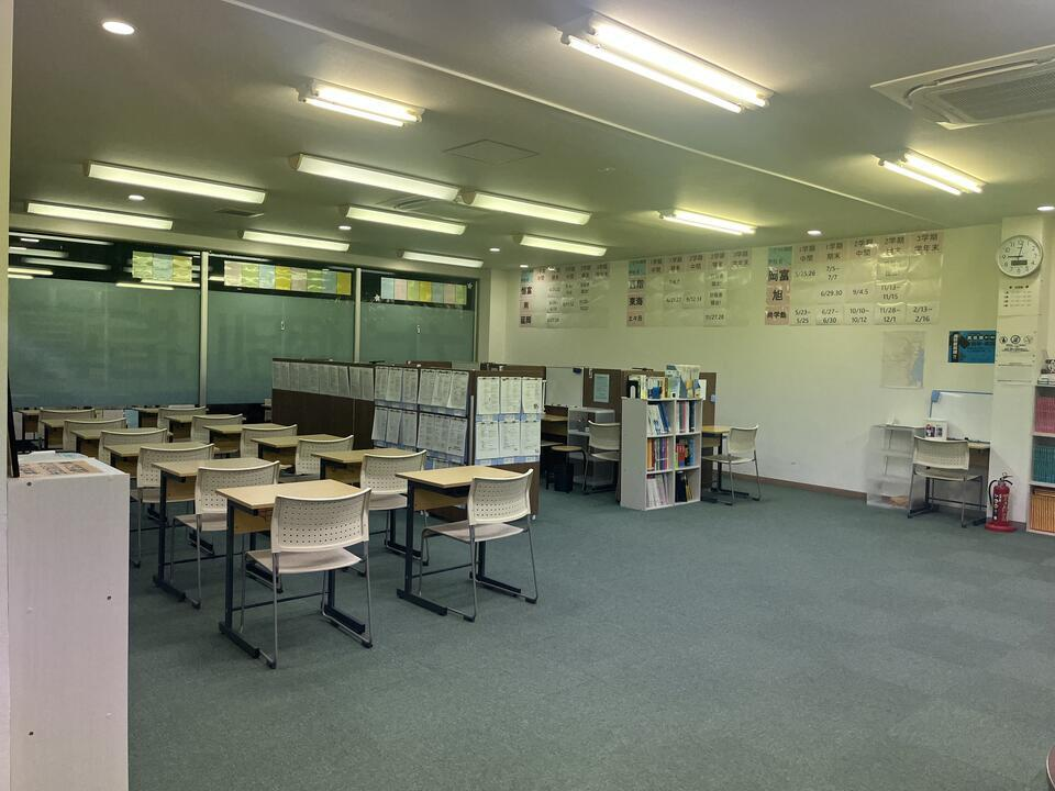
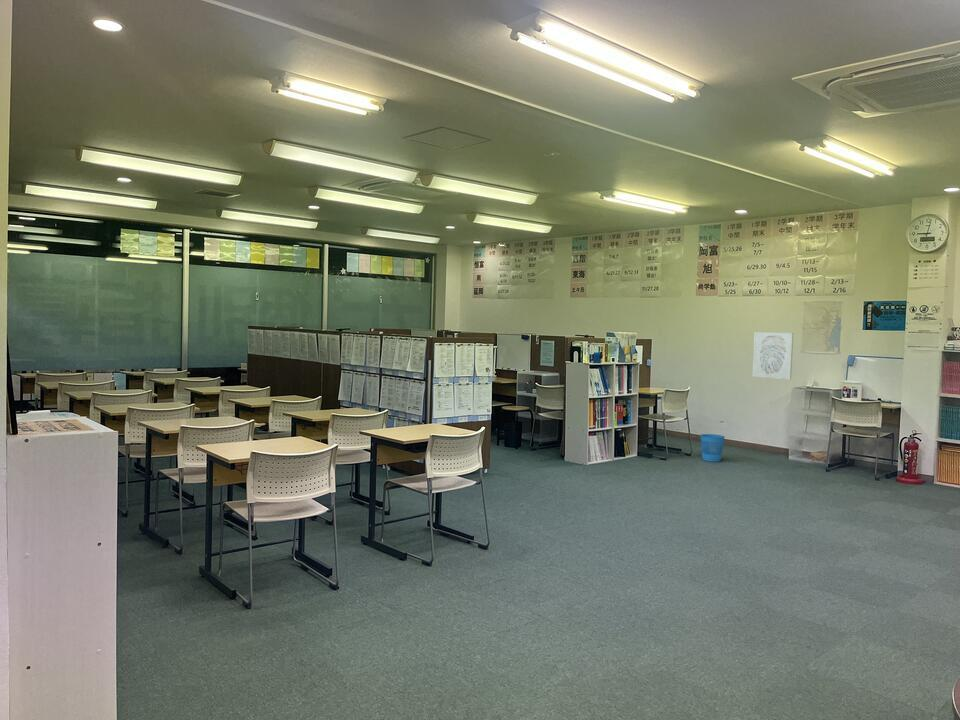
+ wastebasket (713, 447)
+ wall art (772, 355)
